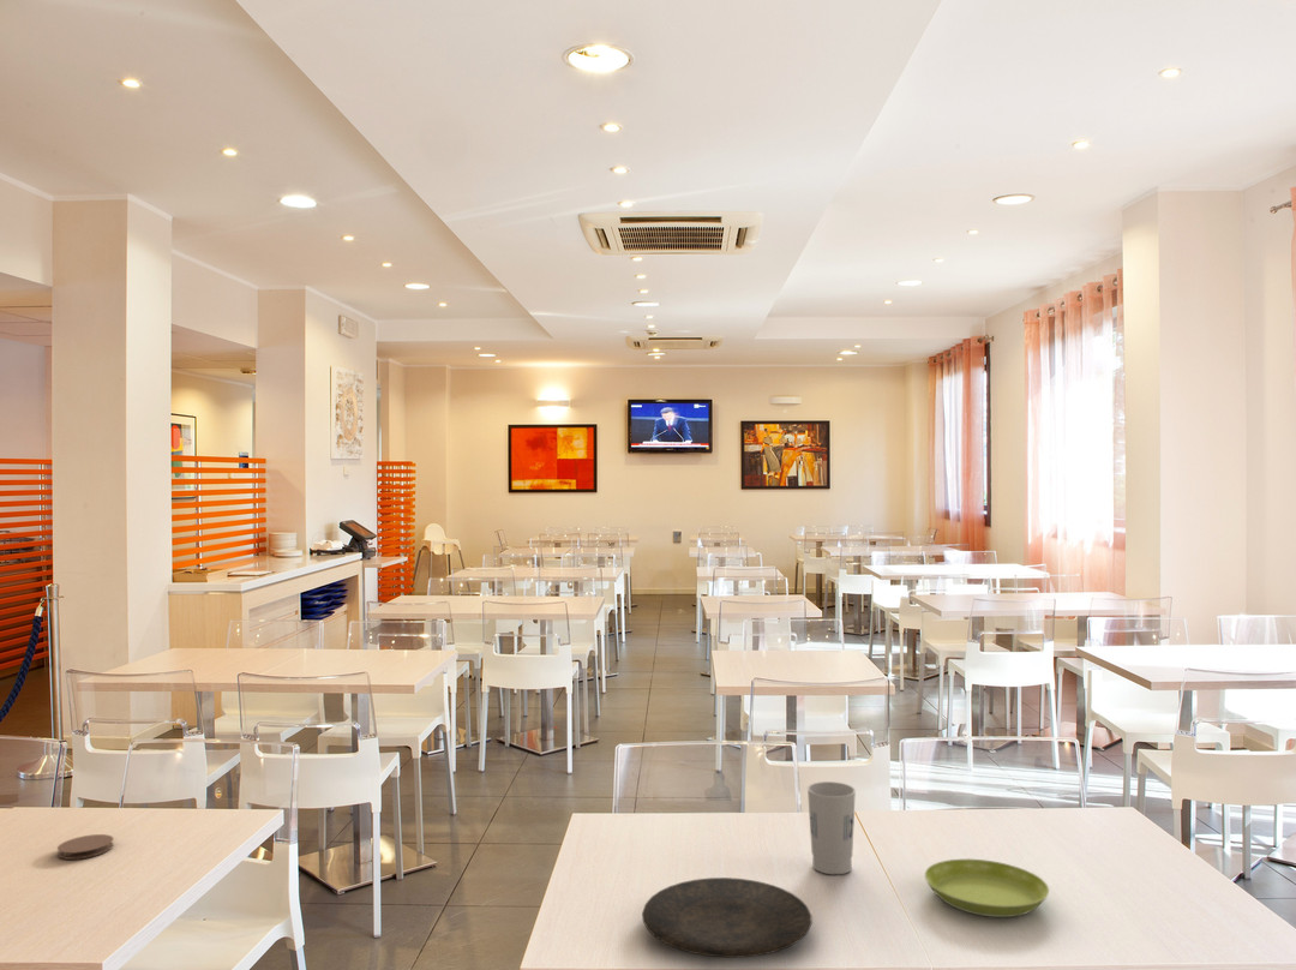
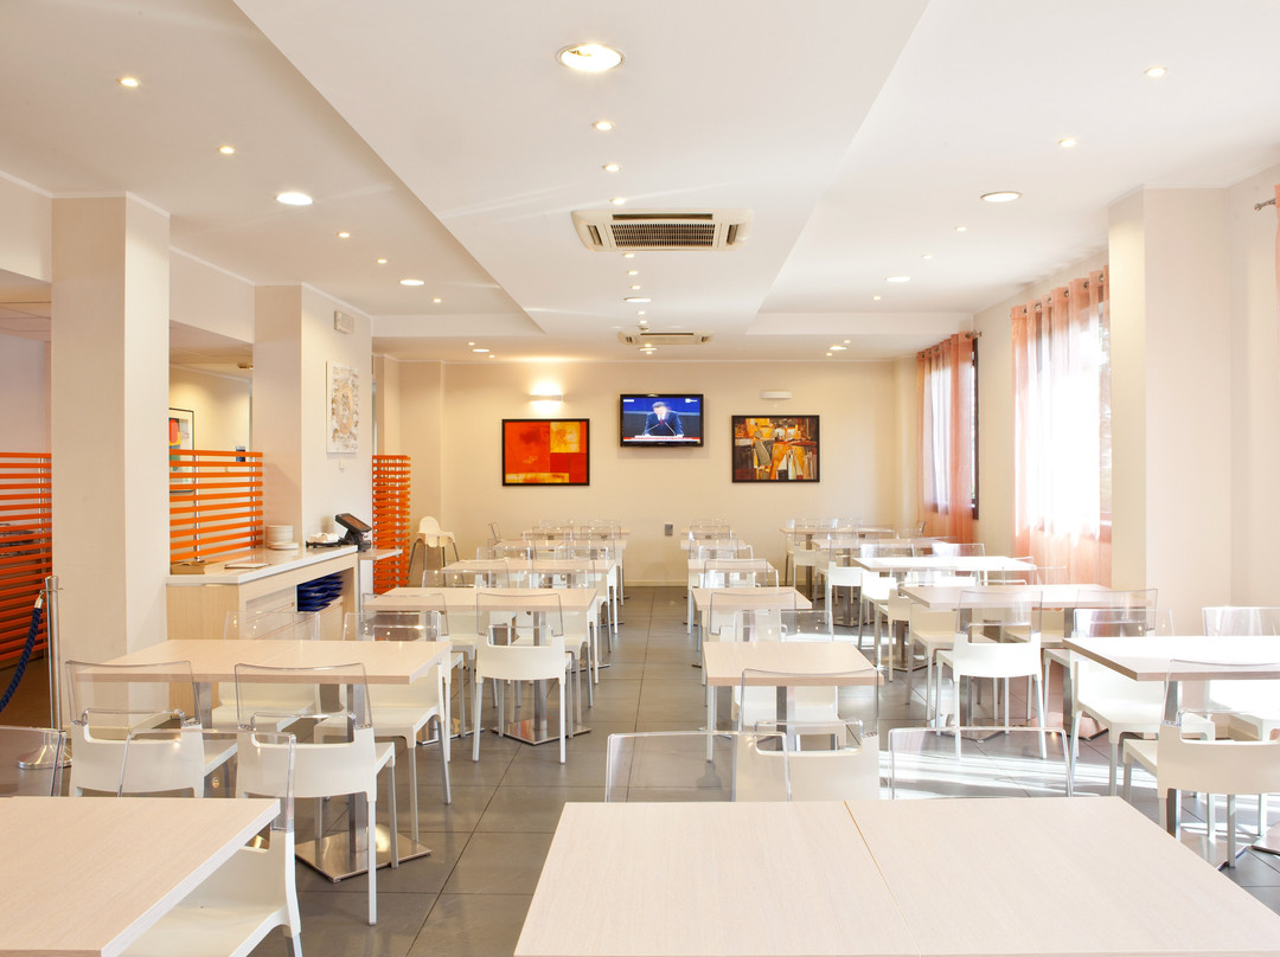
- saucer (985, 888)
- plate (726, 920)
- cup (832, 827)
- coaster (85, 846)
